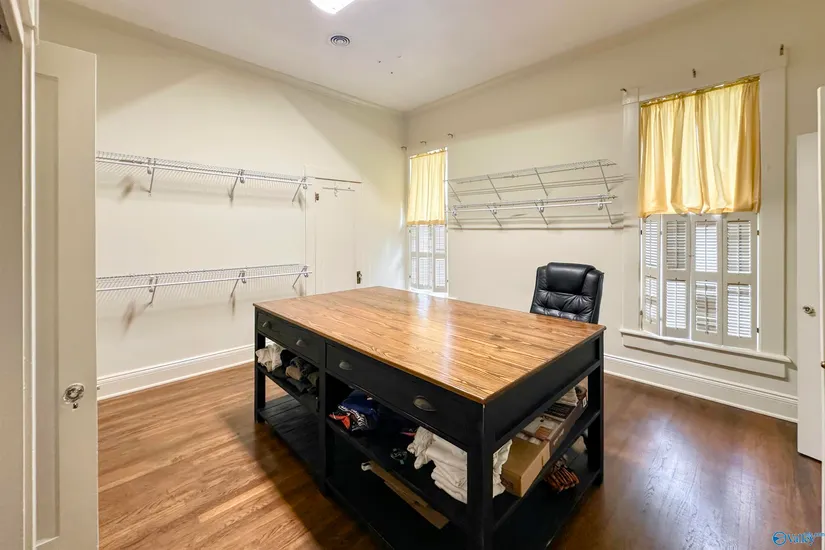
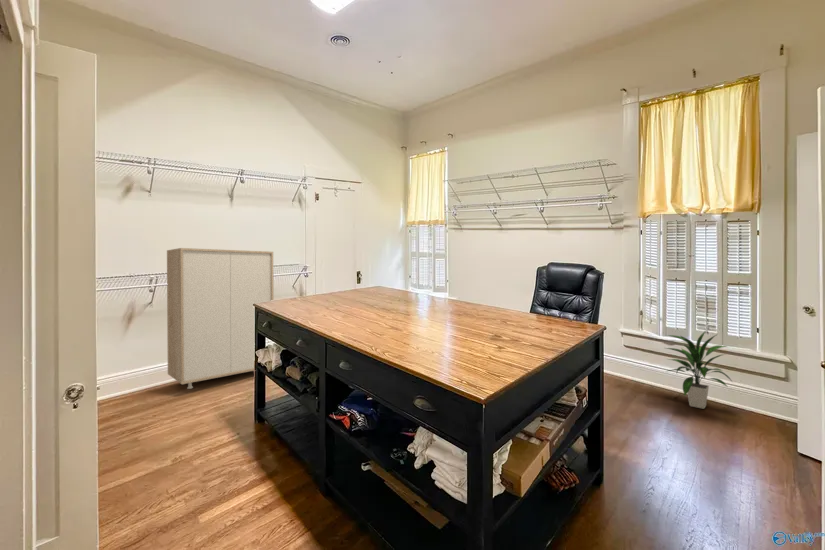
+ indoor plant (694, 367)
+ storage cabinet (222, 314)
